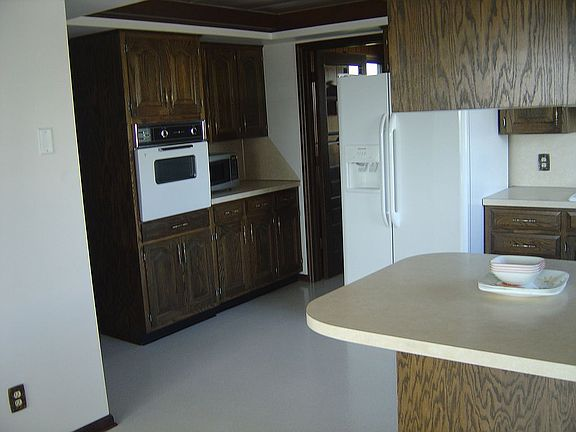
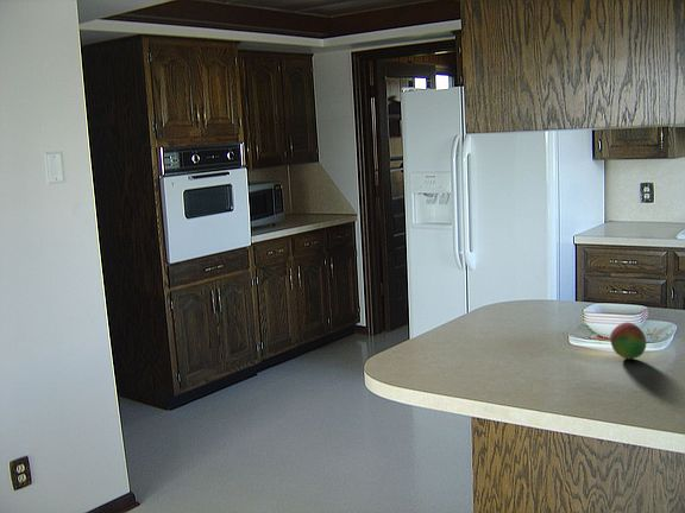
+ fruit (628, 341)
